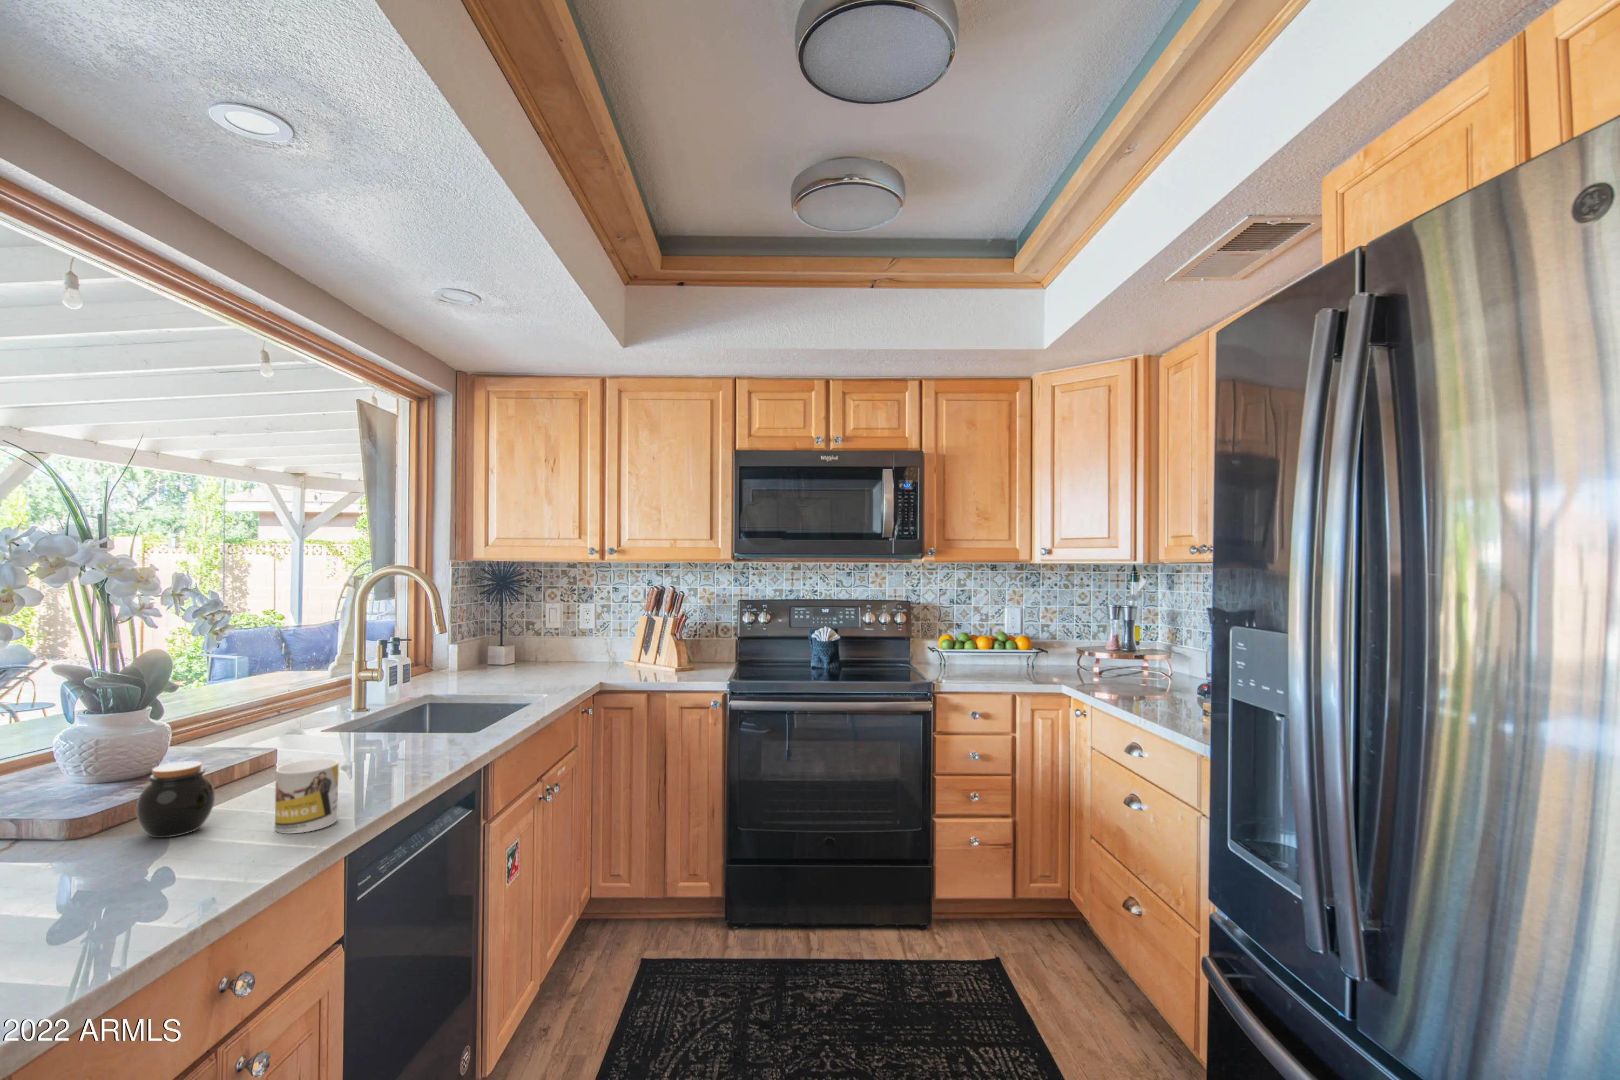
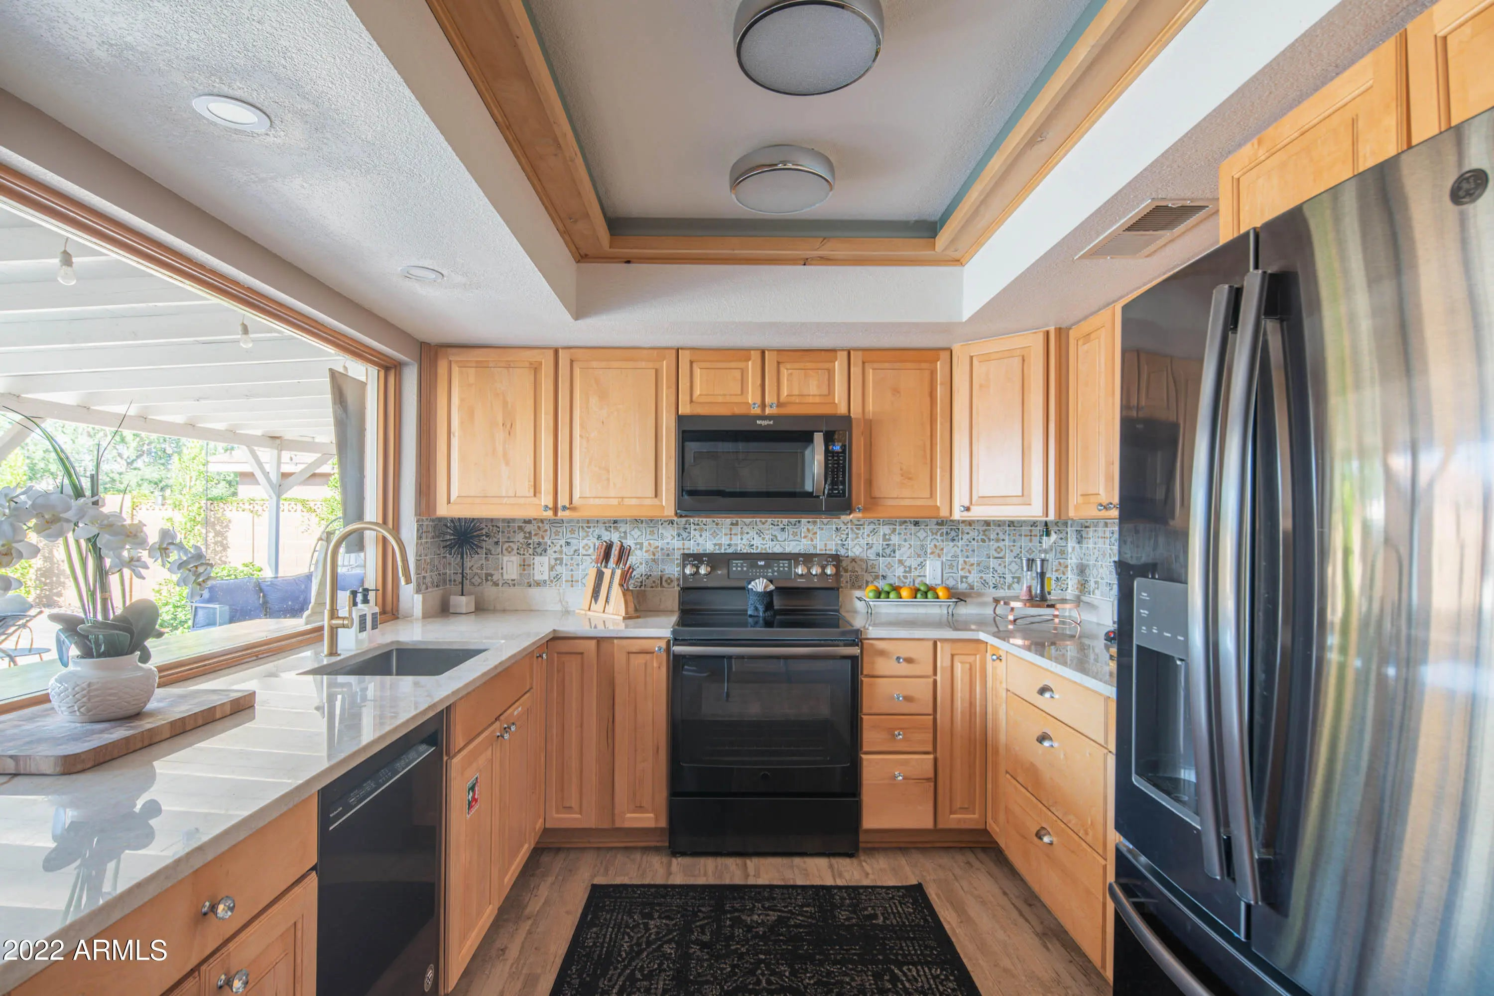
- jar (176, 798)
- mug (311, 791)
